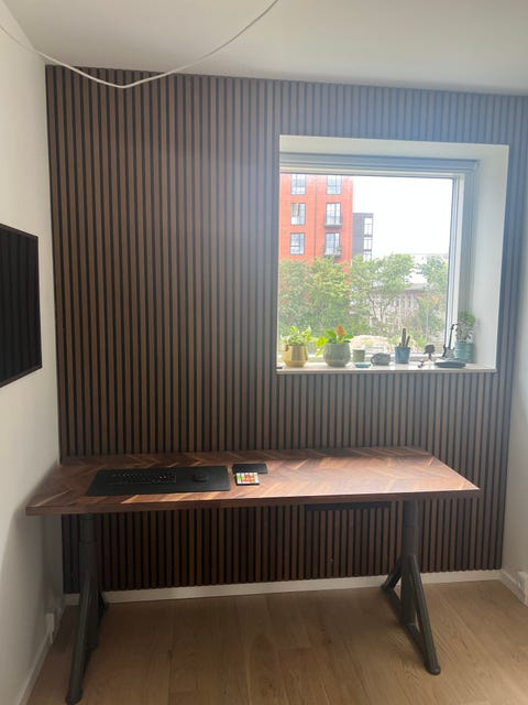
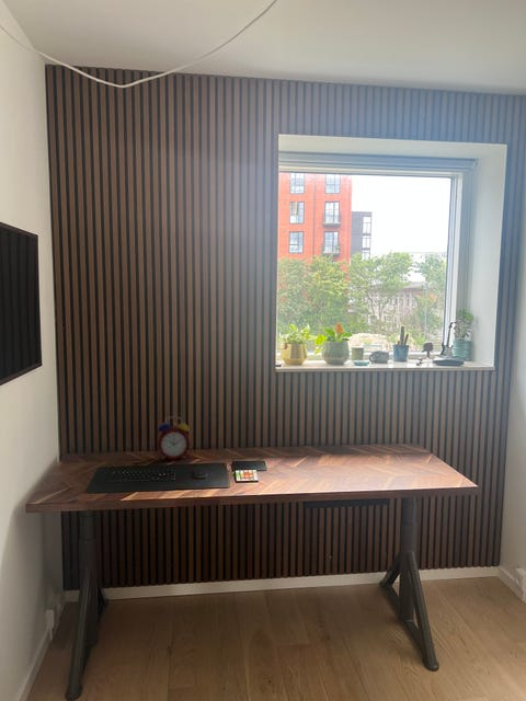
+ alarm clock (173, 436)
